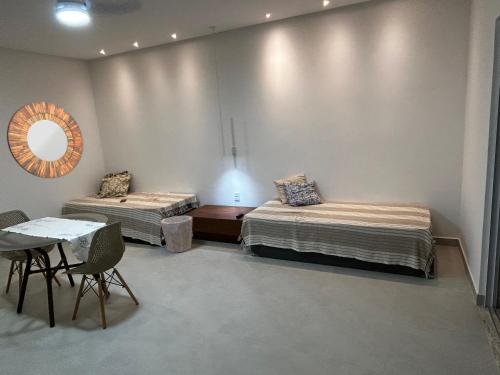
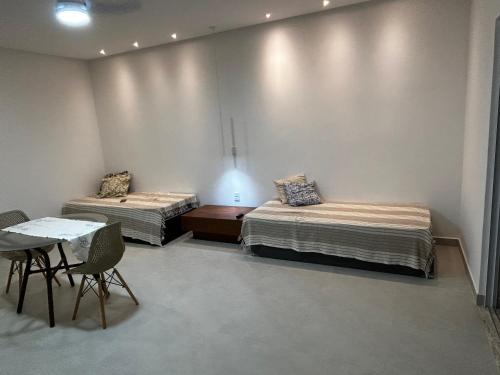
- waste bin (178, 234)
- home mirror (48, 140)
